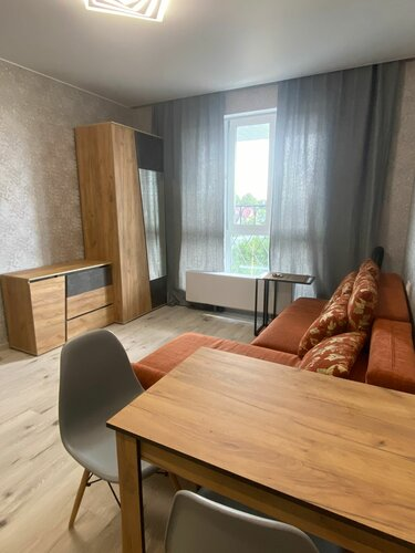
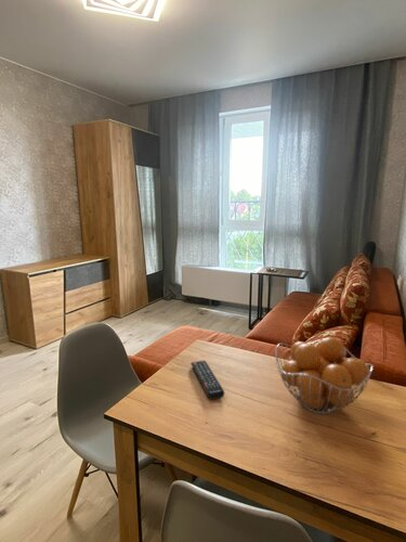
+ fruit basket (319, 373)
+ remote control (206, 377)
